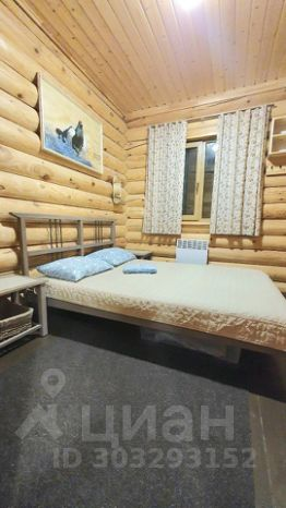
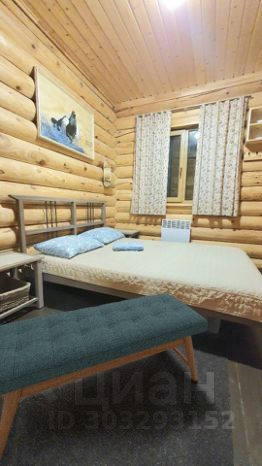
+ bench (105, 353)
